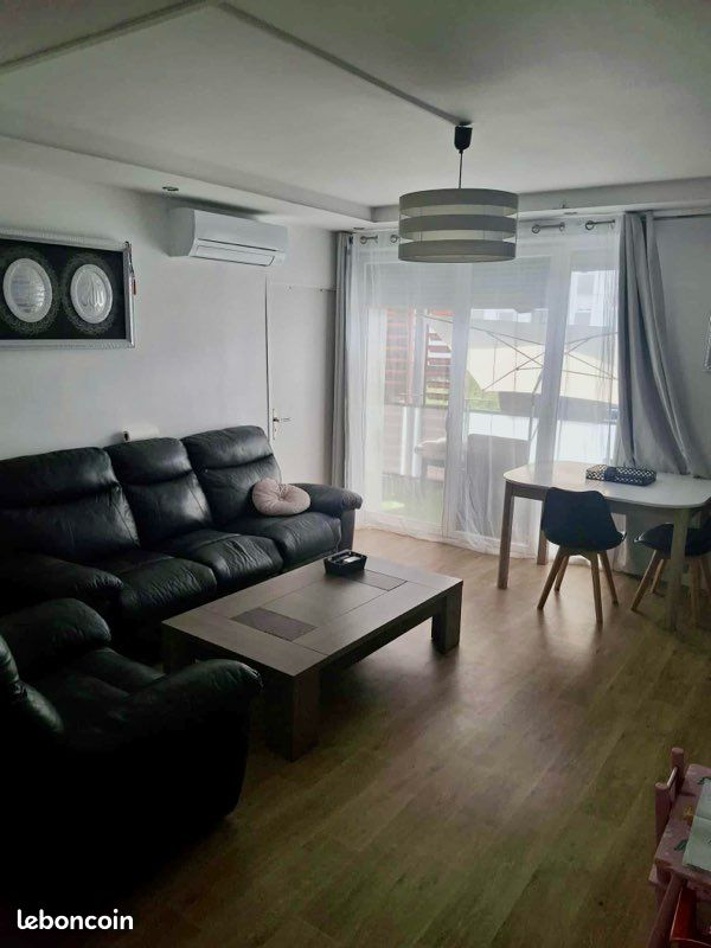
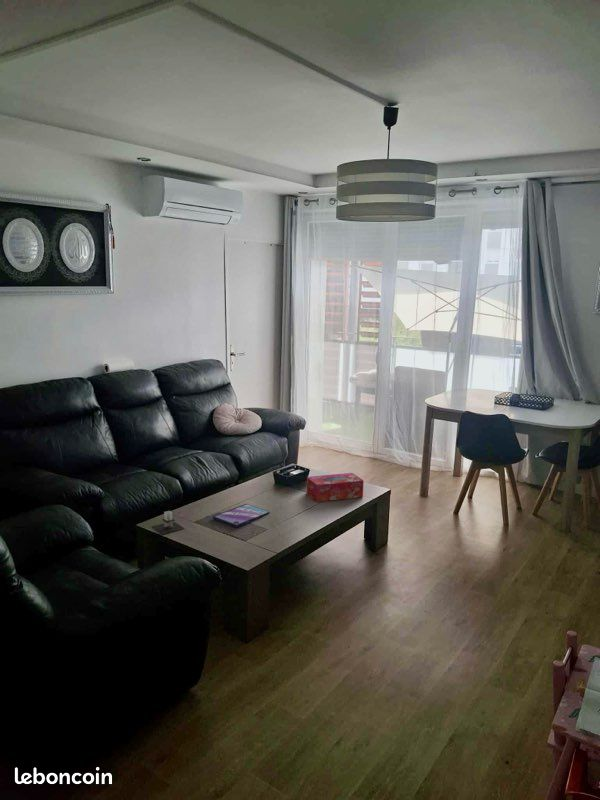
+ video game case (241, 514)
+ tissue box (334, 486)
+ architectural model (168, 519)
